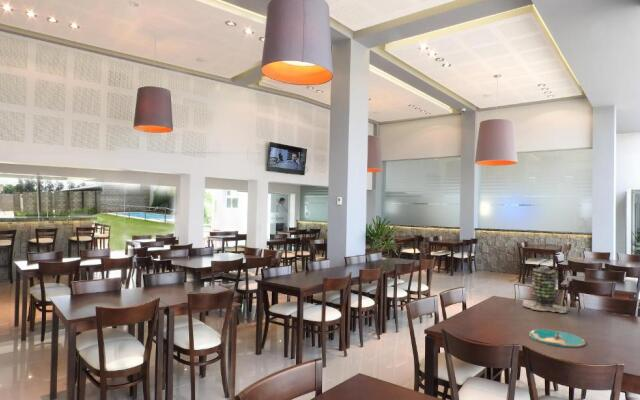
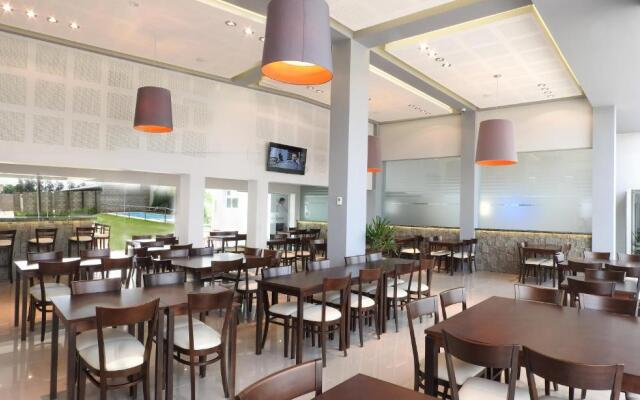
- plate (556, 334)
- succulent plant (542, 285)
